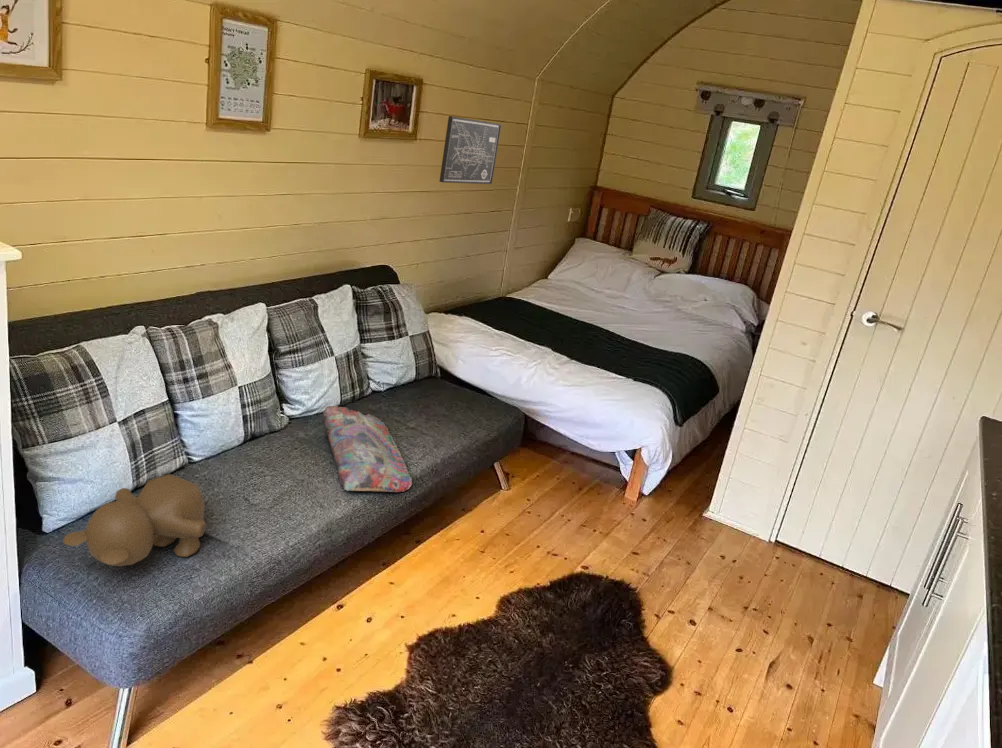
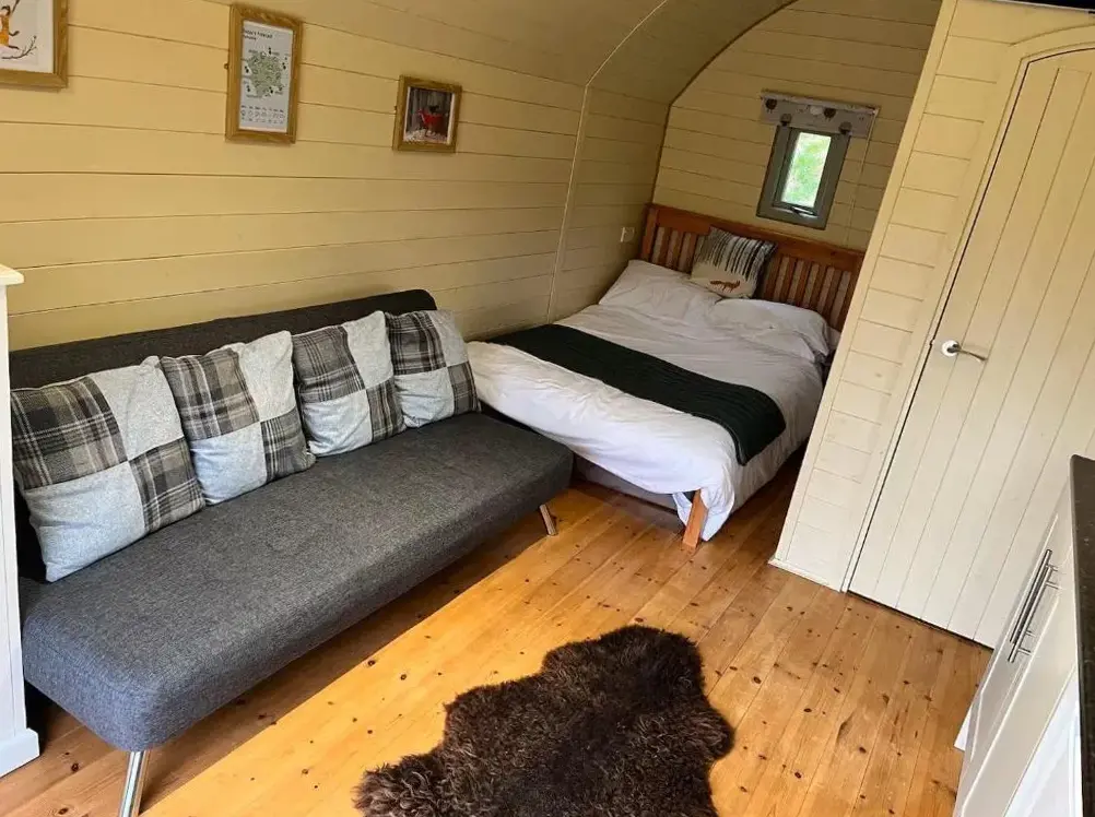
- wall art (471, 152)
- cushion (364, 446)
- teddy bear (141, 531)
